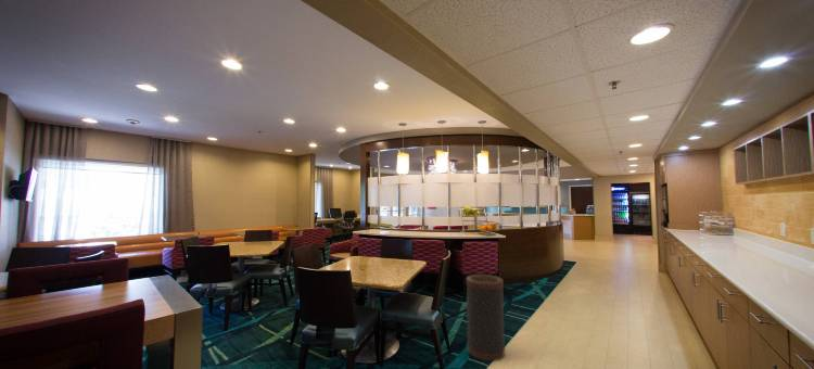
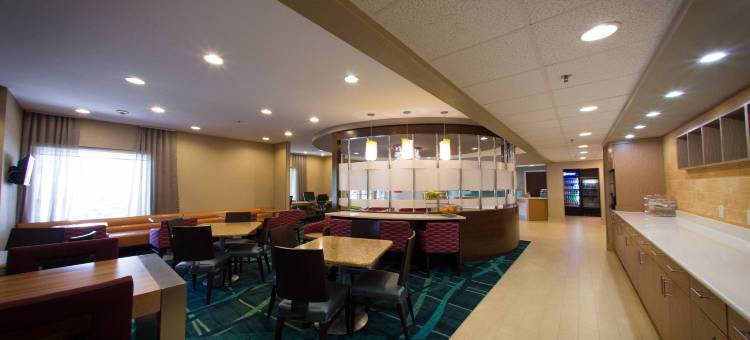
- trash can (484, 315)
